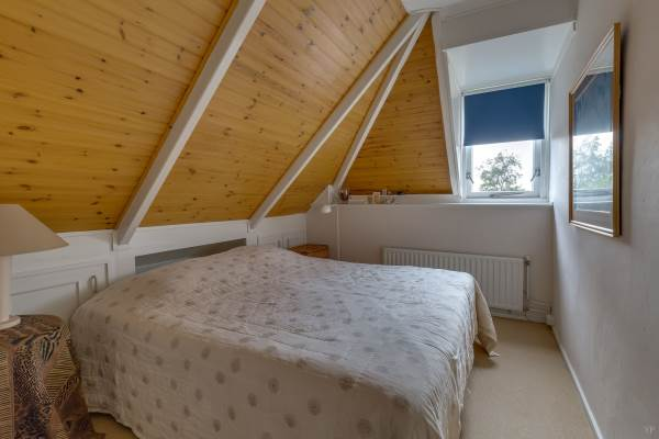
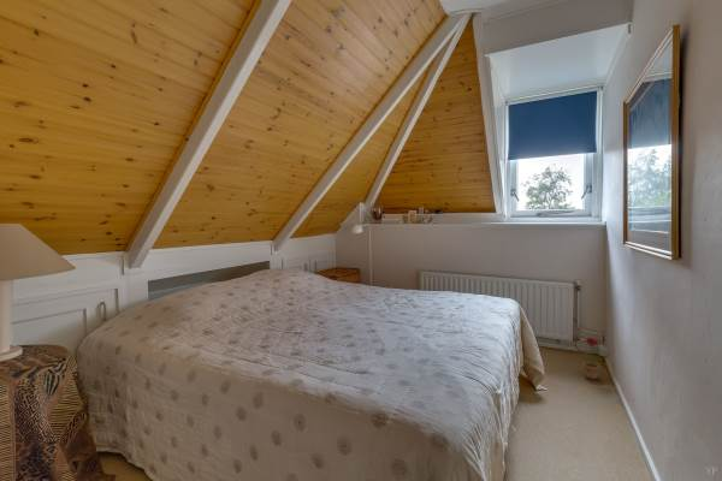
+ decorative plant (597, 357)
